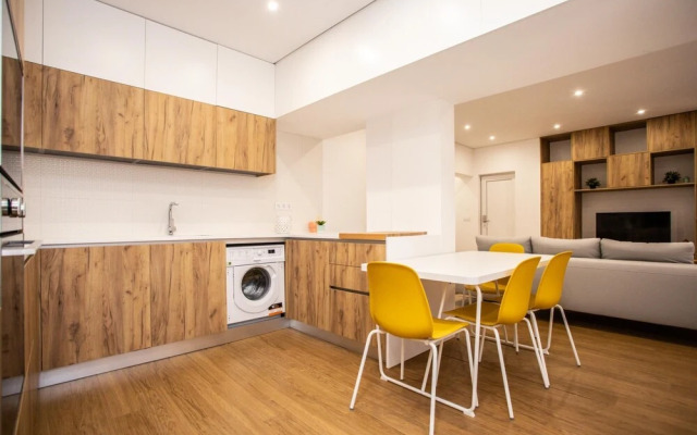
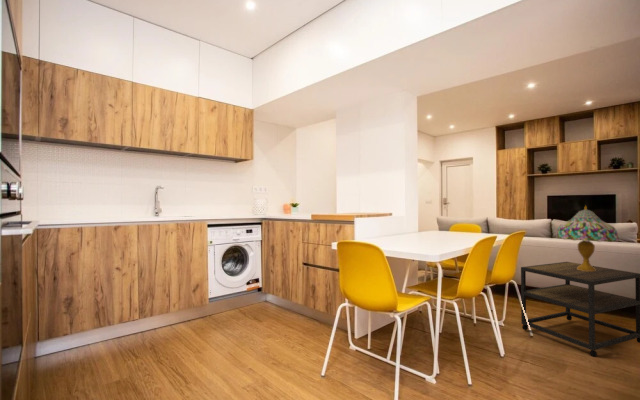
+ table lamp (586, 237)
+ side table (579, 302)
